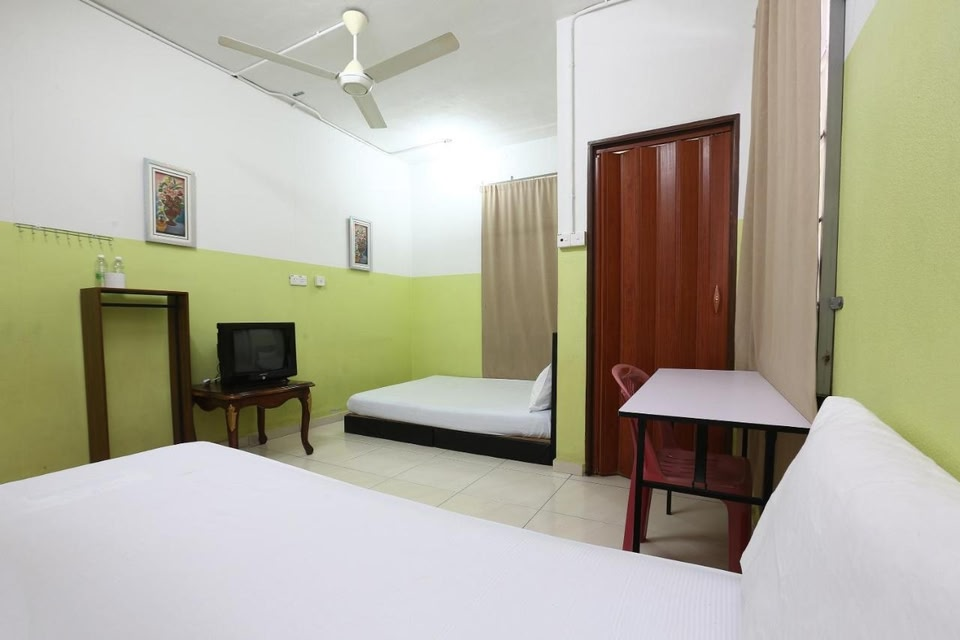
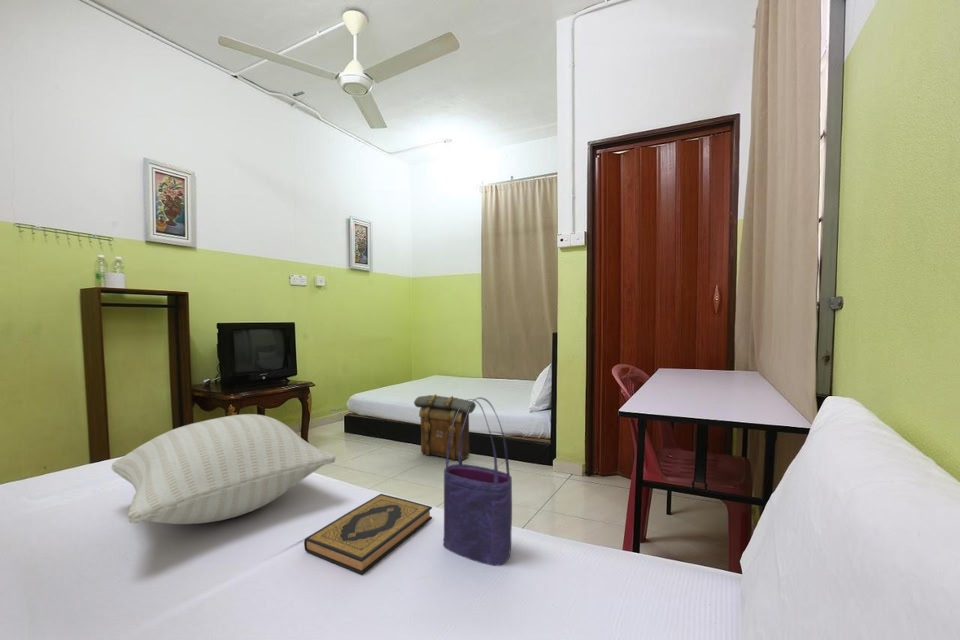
+ tote bag (476, 475)
+ hardback book (372, 527)
+ backpack (444, 425)
+ pillow (224, 462)
